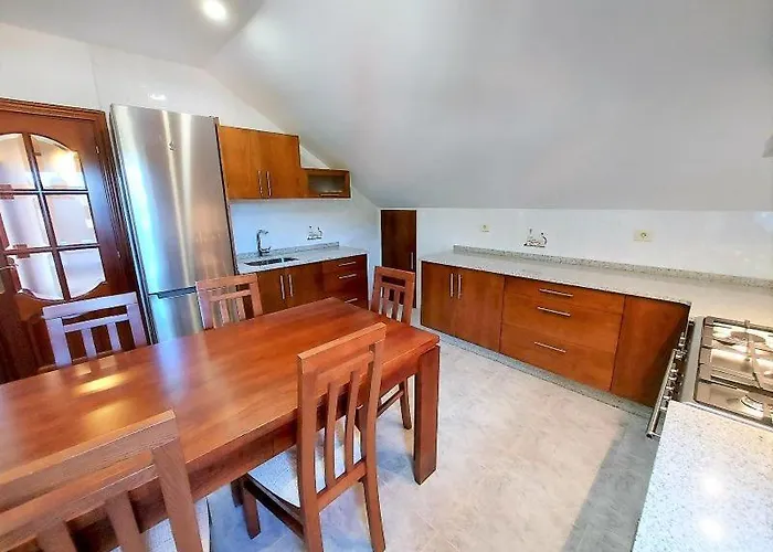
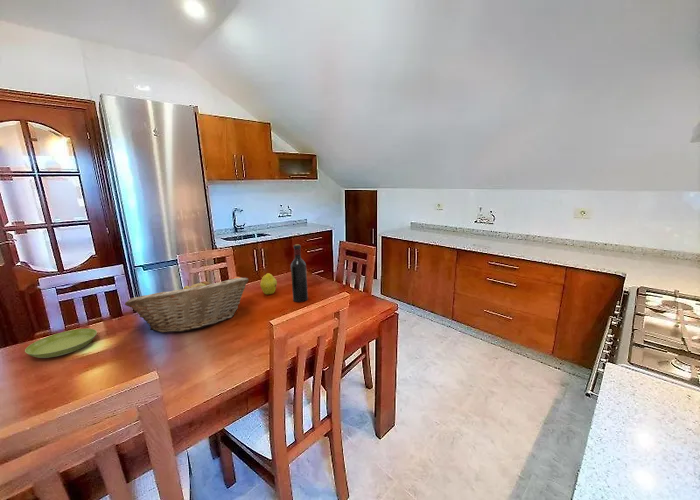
+ fruit (268, 283)
+ fruit basket (193, 298)
+ saucer (63, 343)
+ wine bottle (298, 272)
